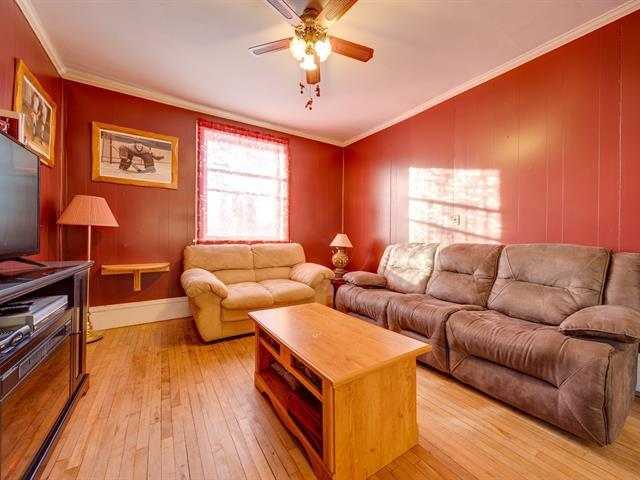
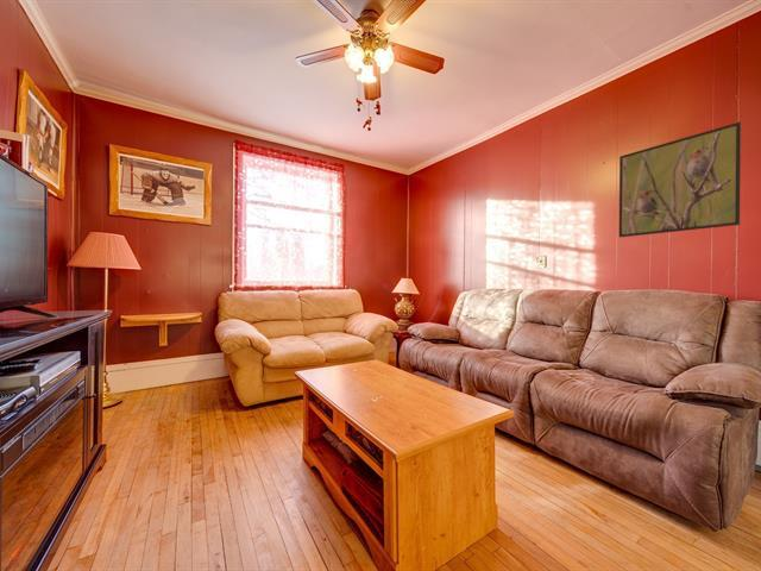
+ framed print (672, 186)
